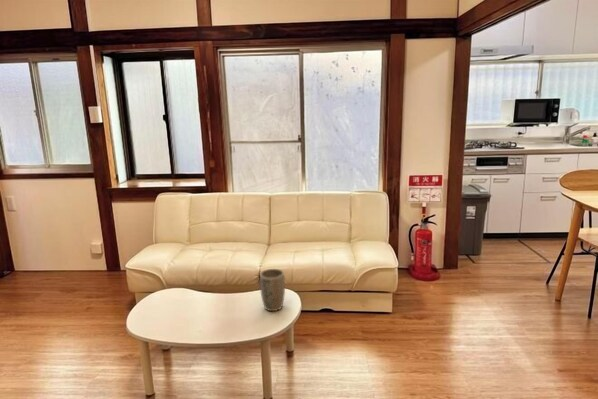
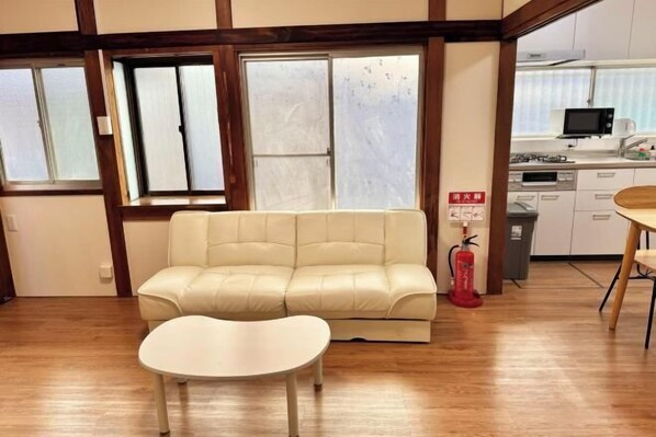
- plant pot (272, 290)
